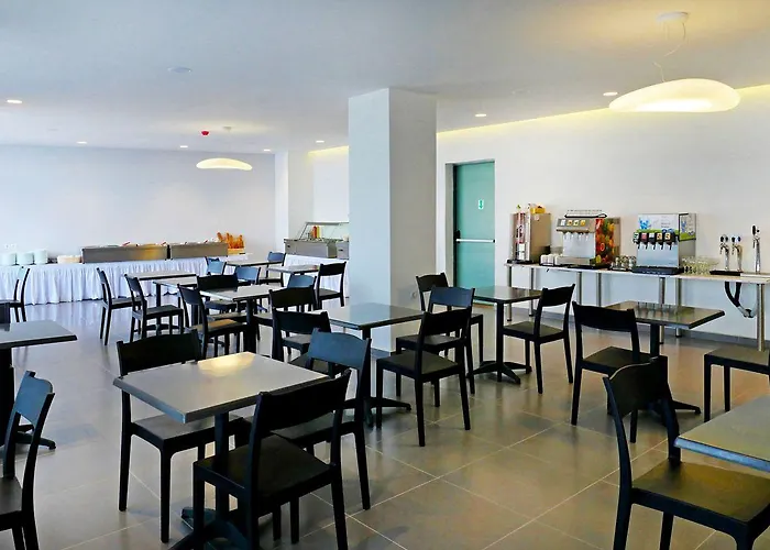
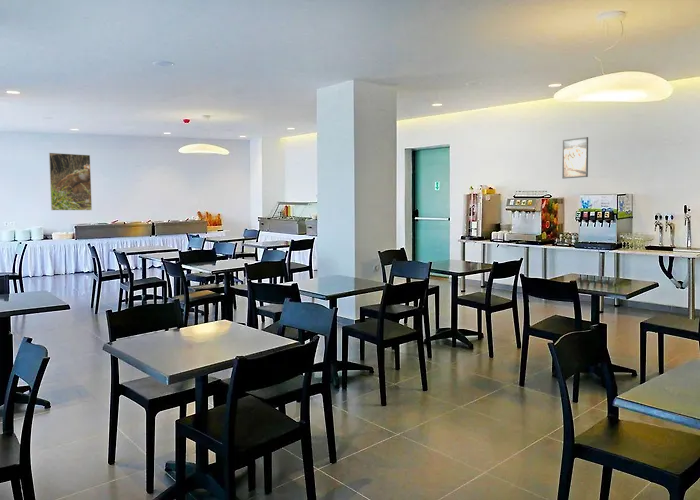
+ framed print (70, 182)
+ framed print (575, 158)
